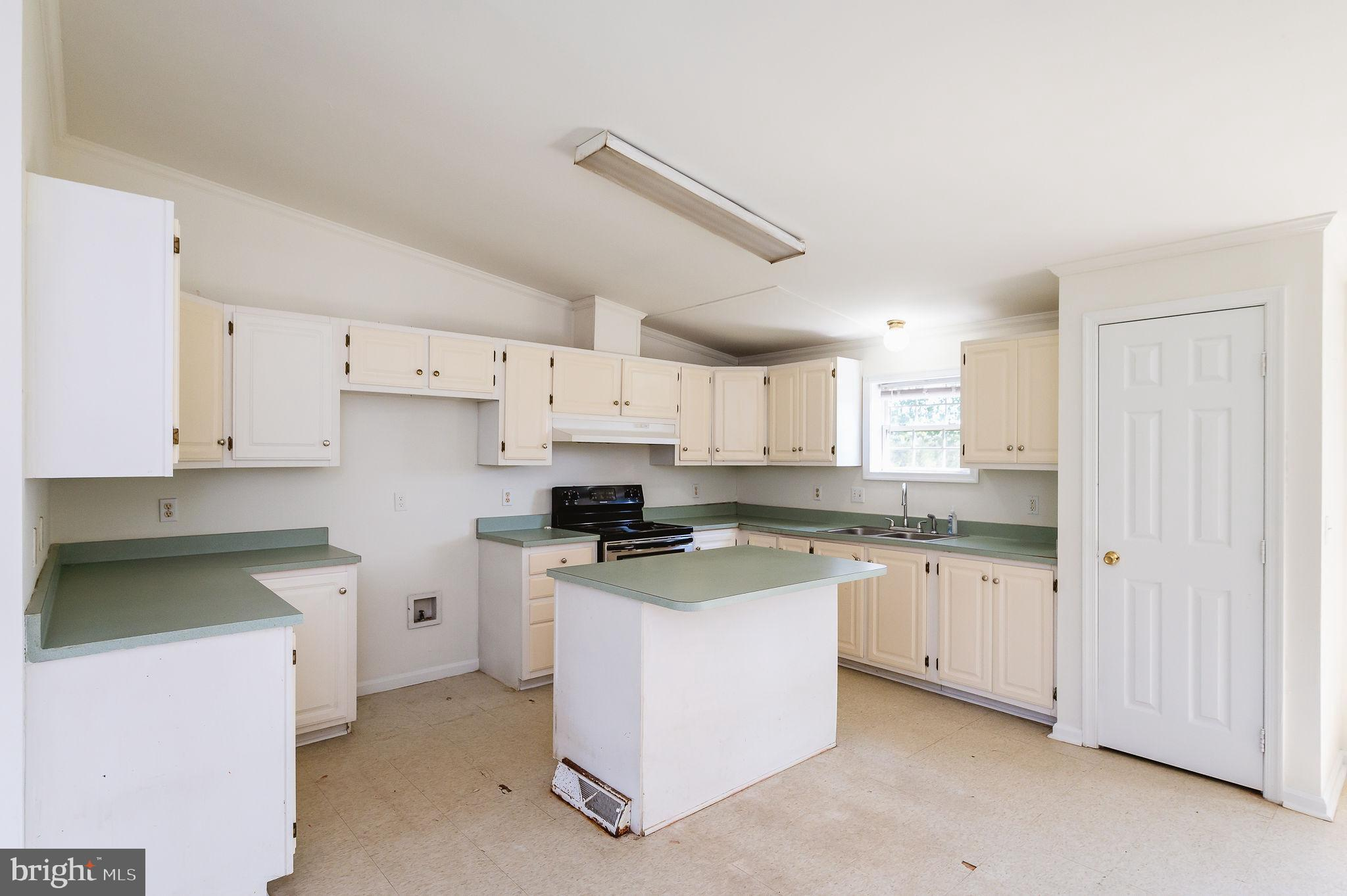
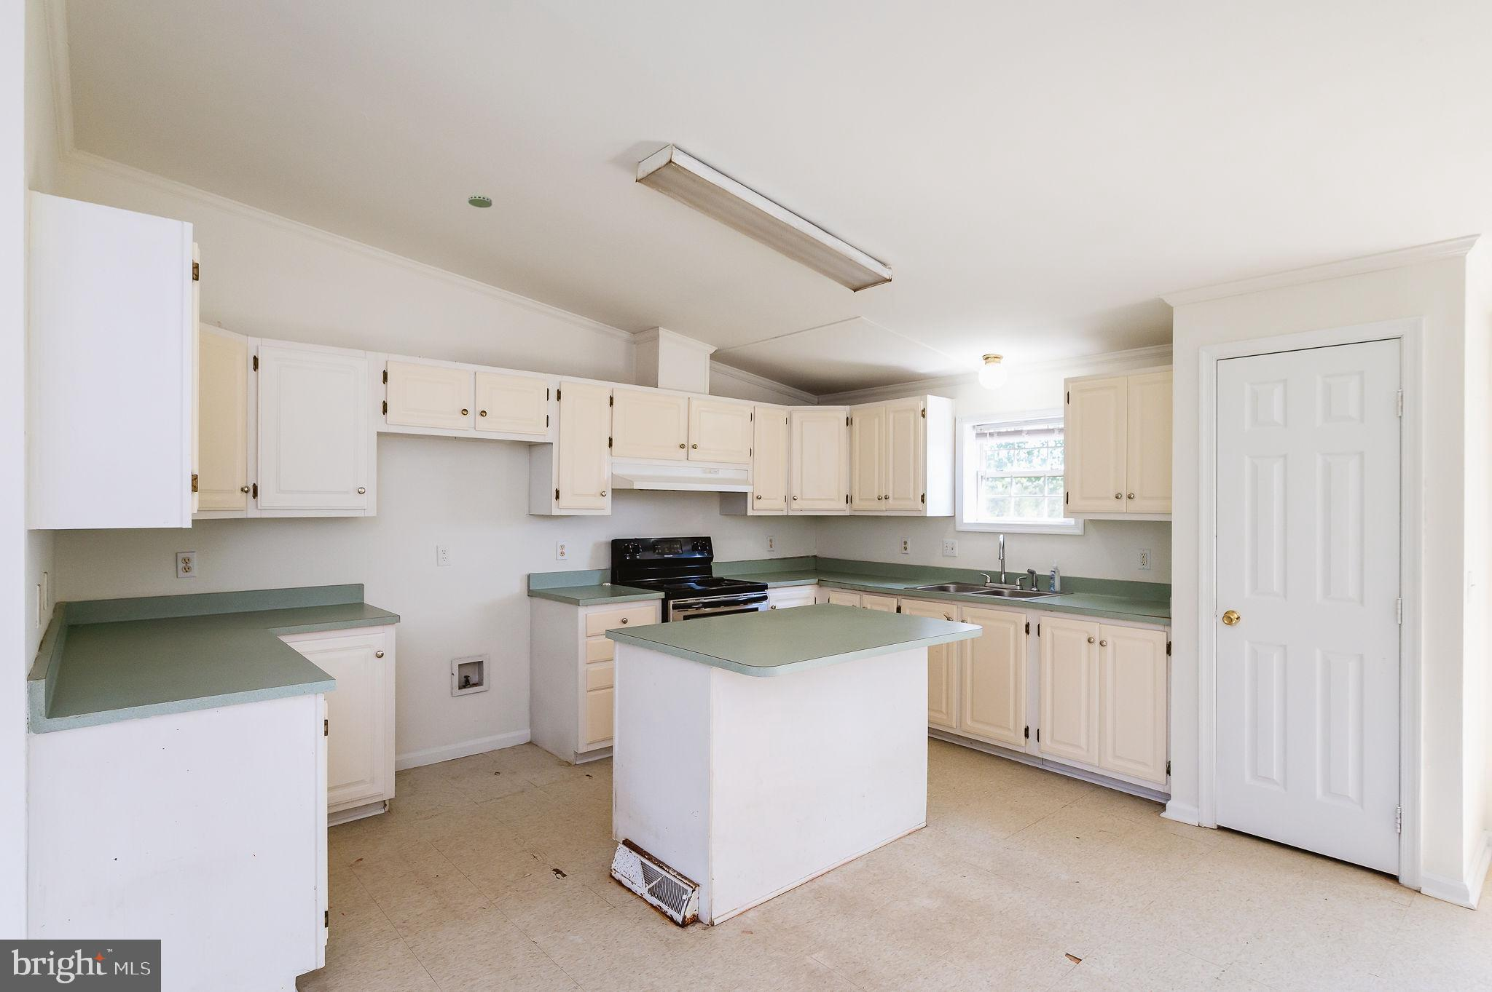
+ smoke detector (480, 200)
